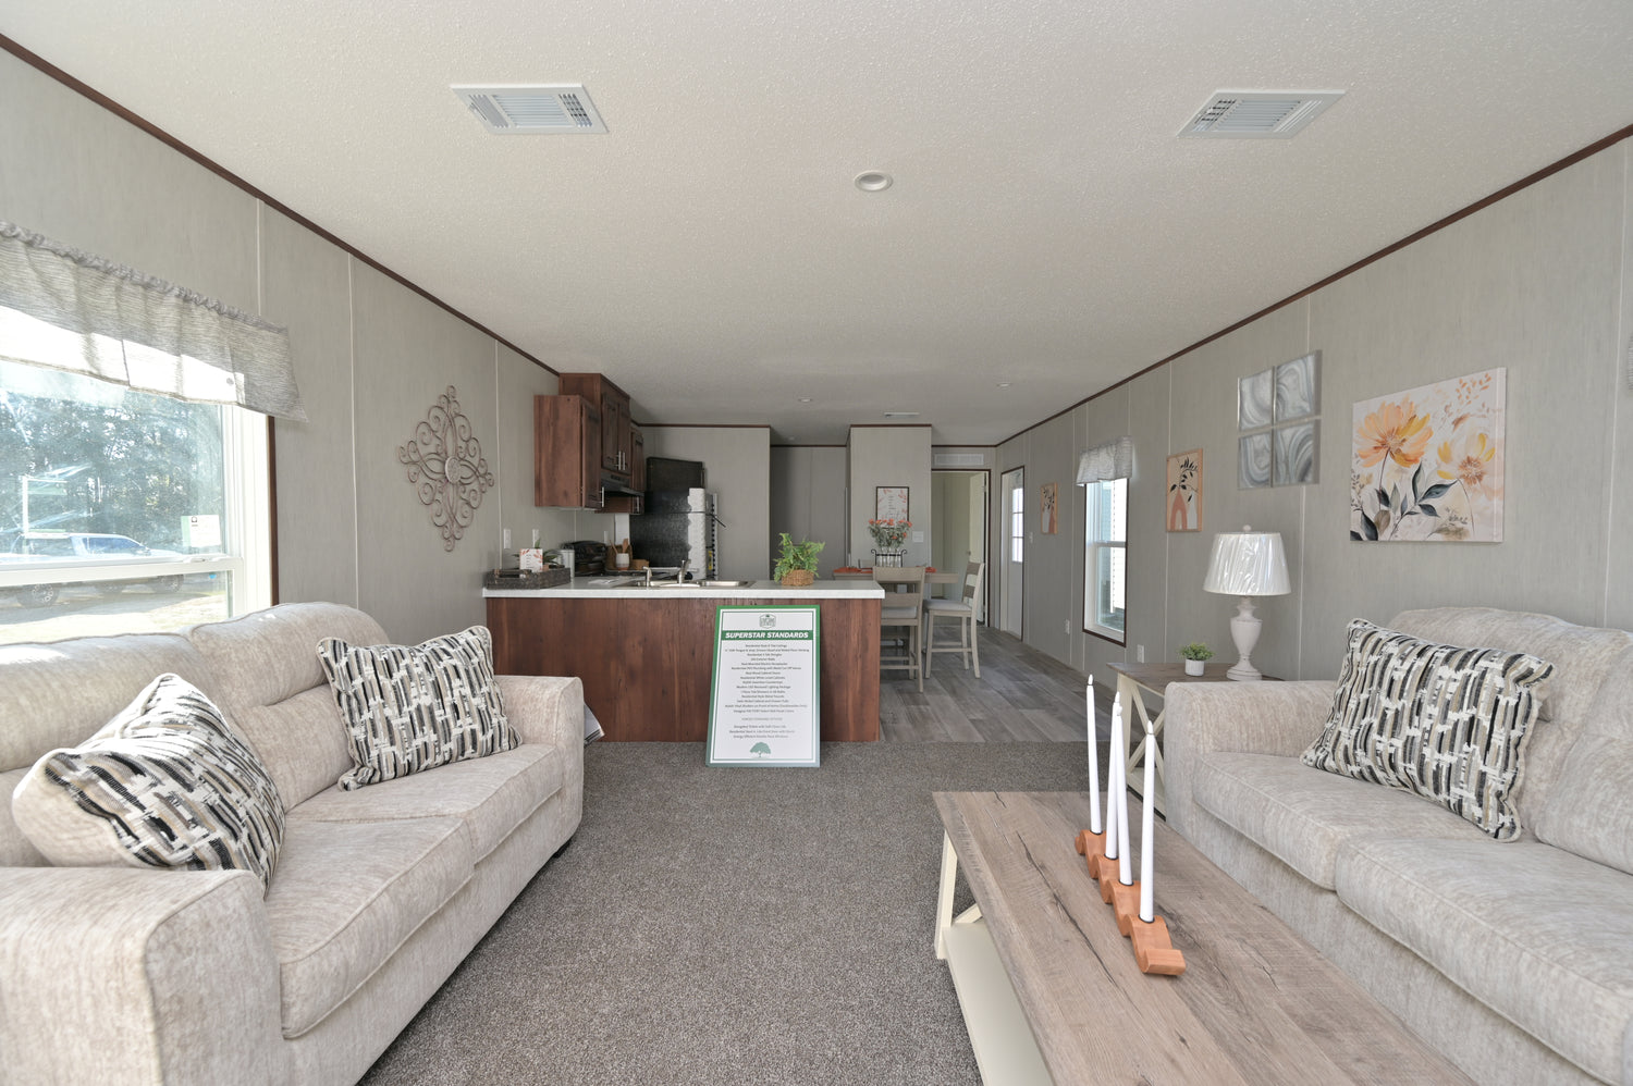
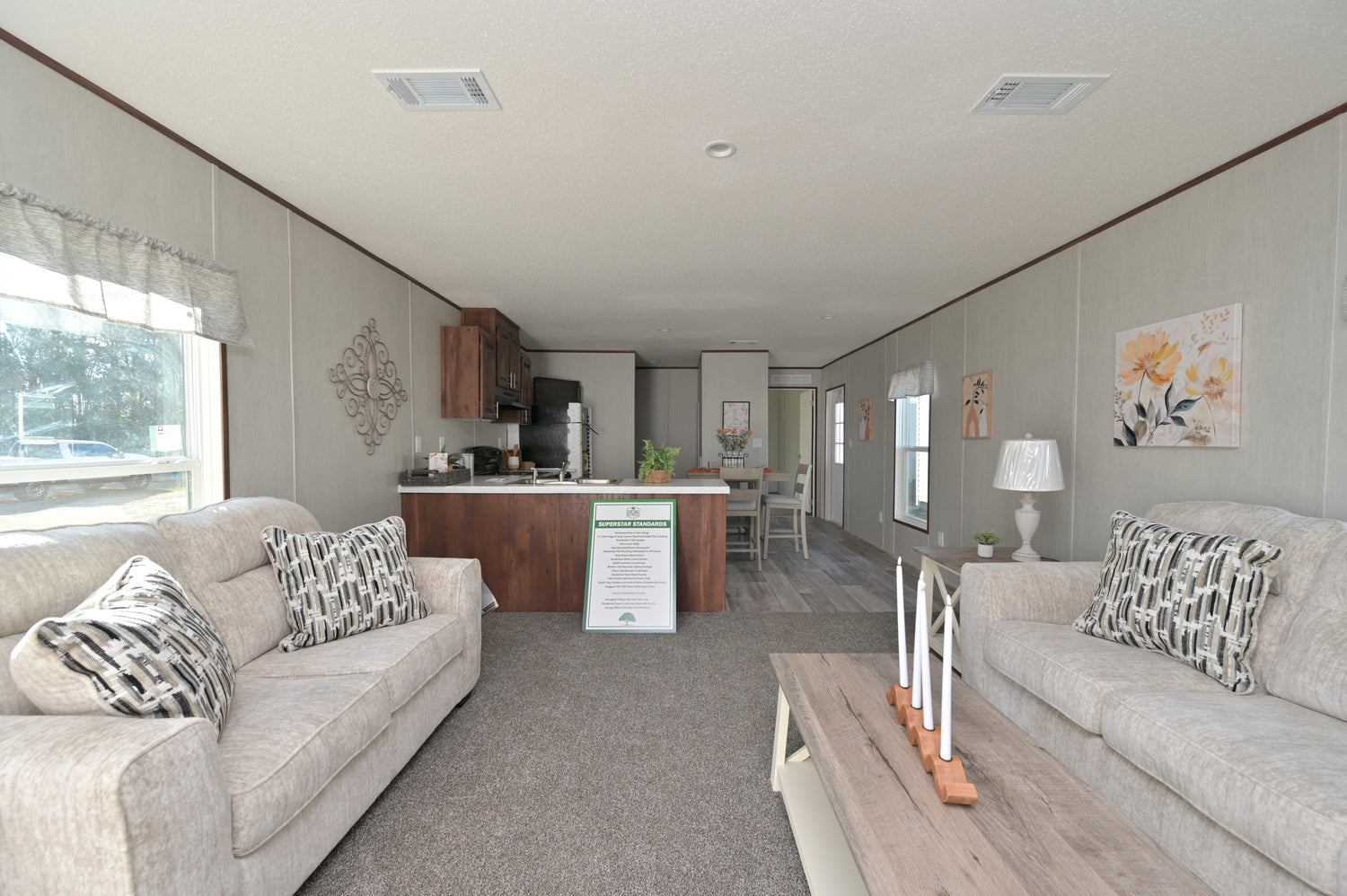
- wall art (1275, 428)
